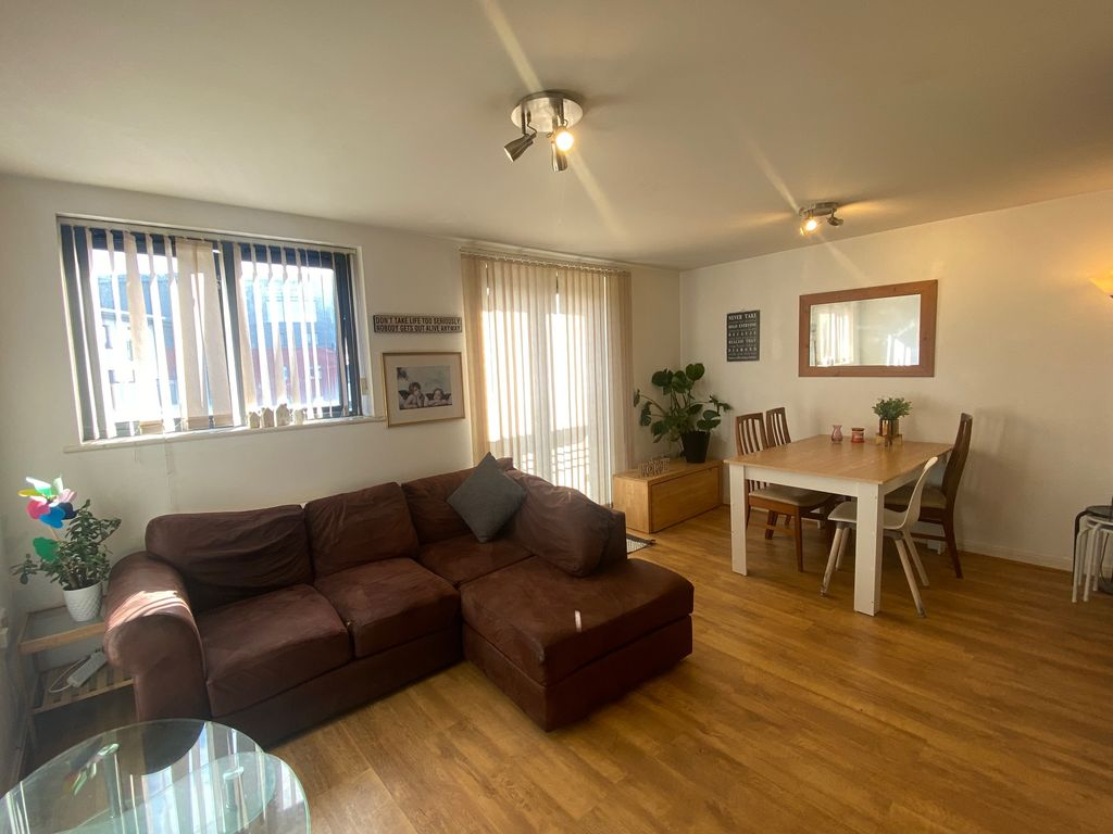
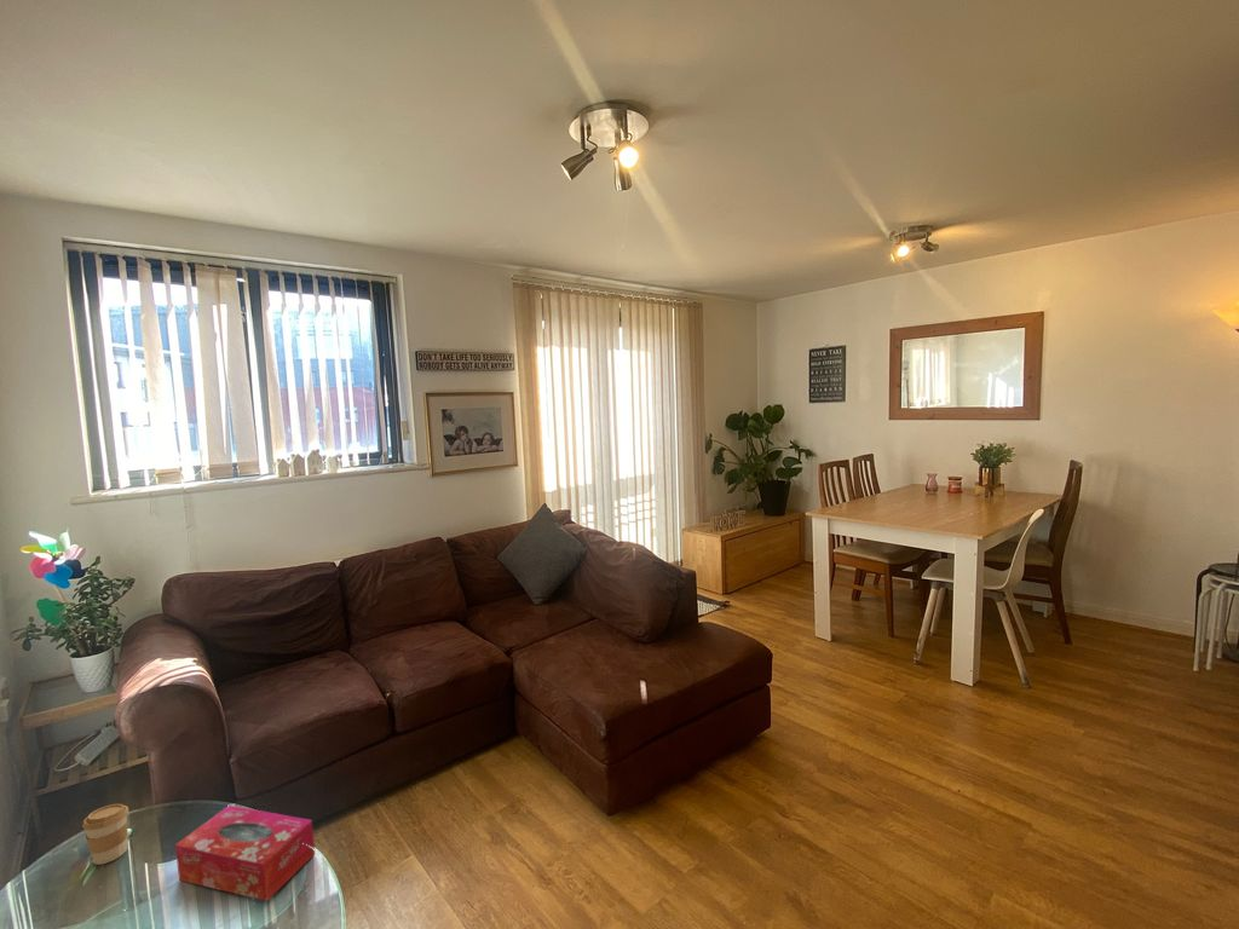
+ coffee cup (108, 832)
+ tissue box (247, 849)
